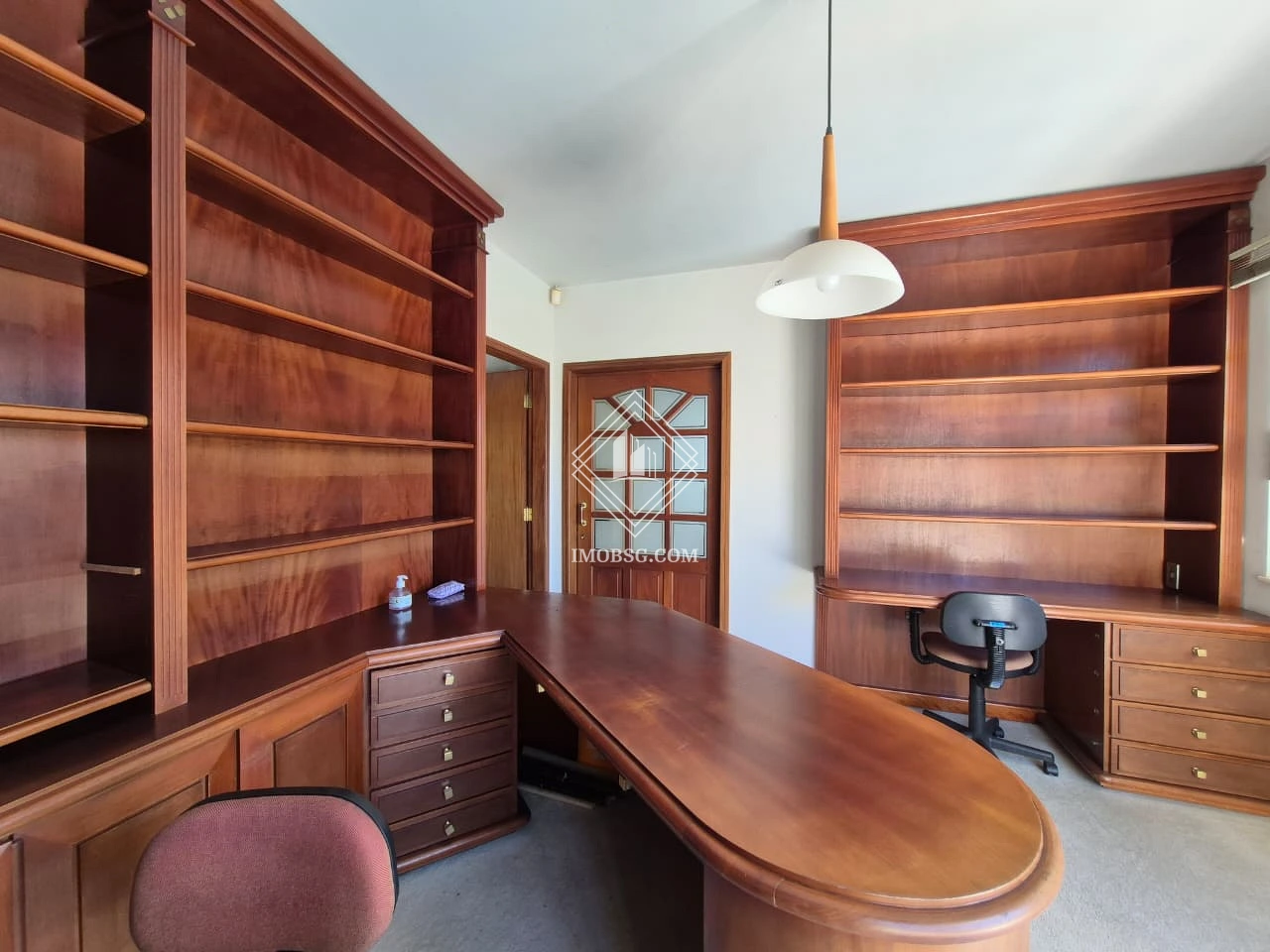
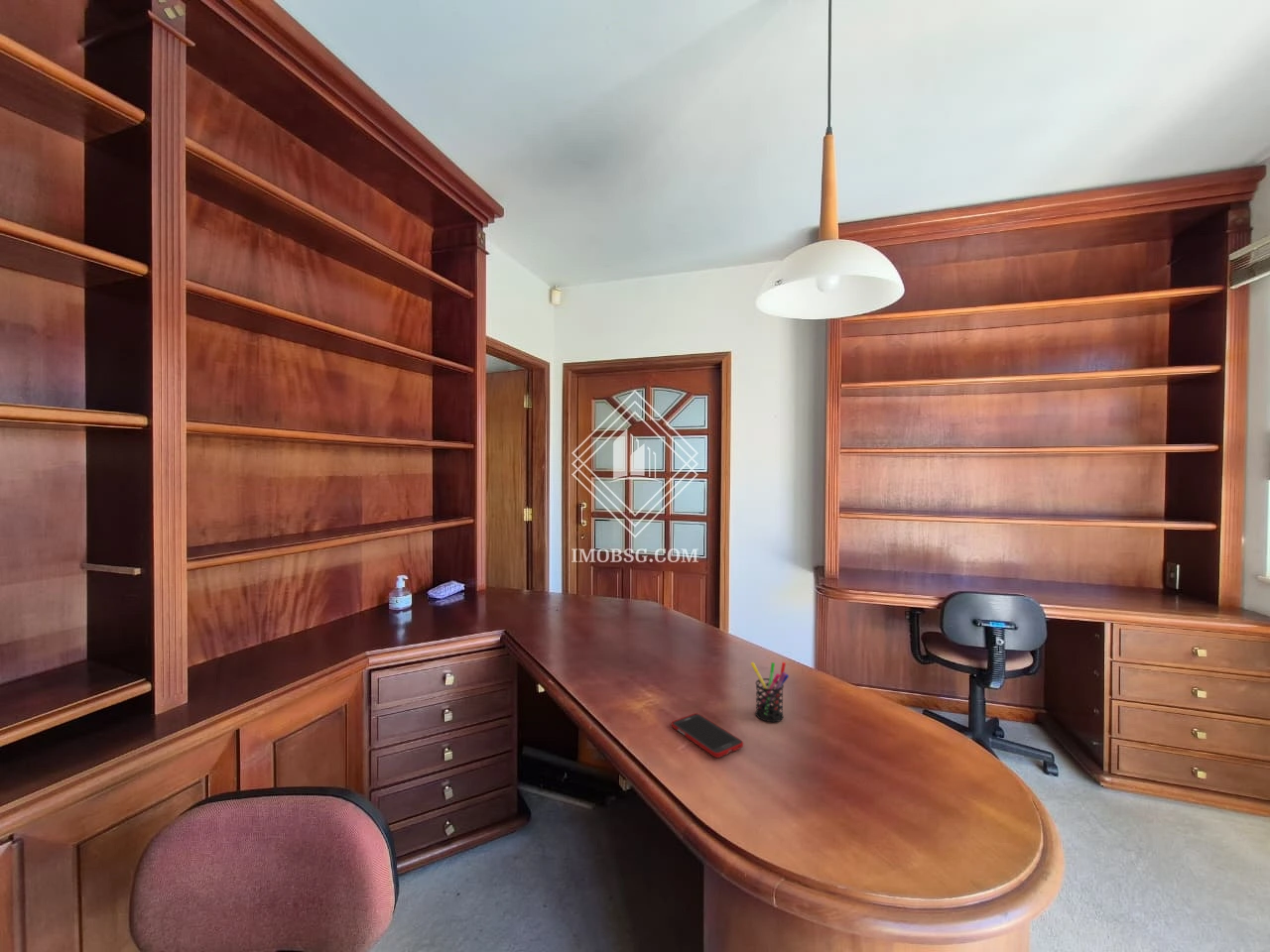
+ cell phone (705, 734)
+ pen holder (771, 686)
